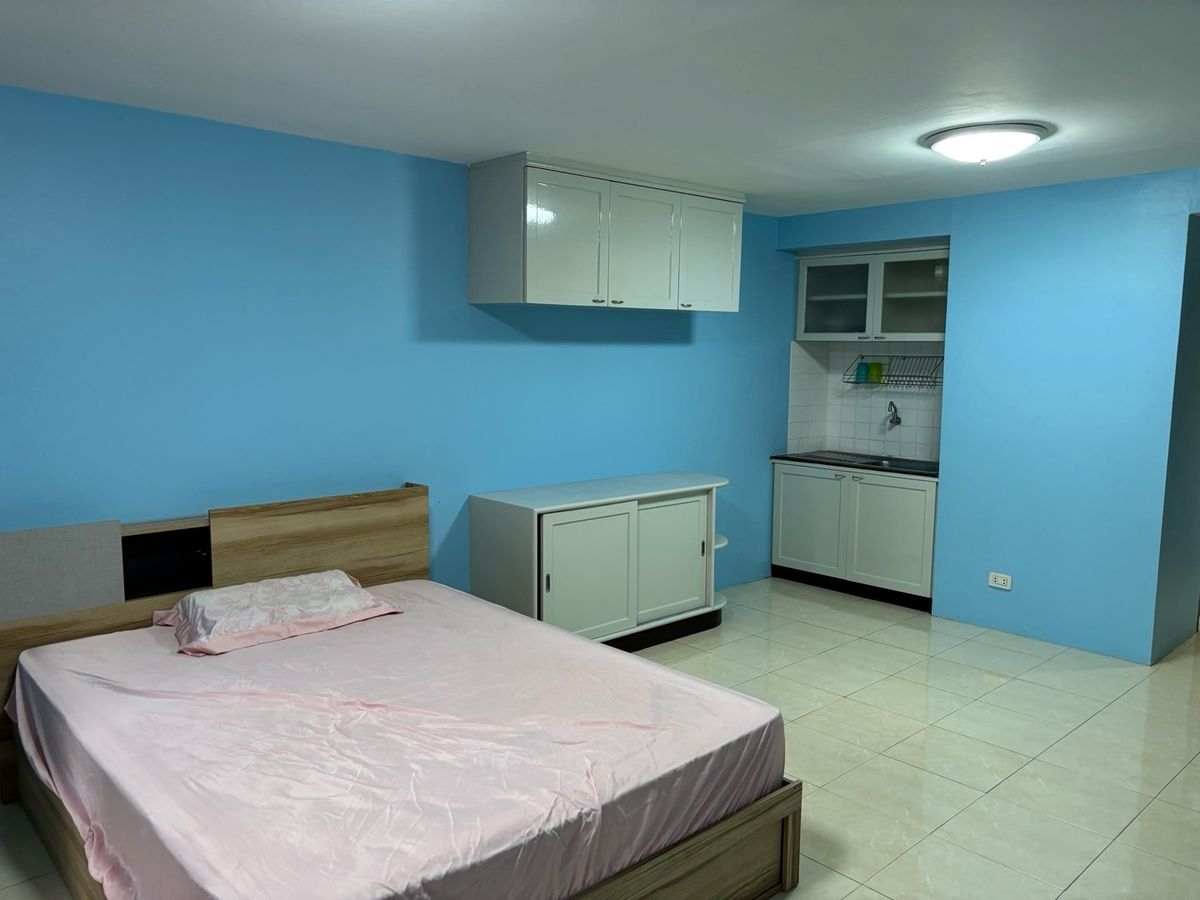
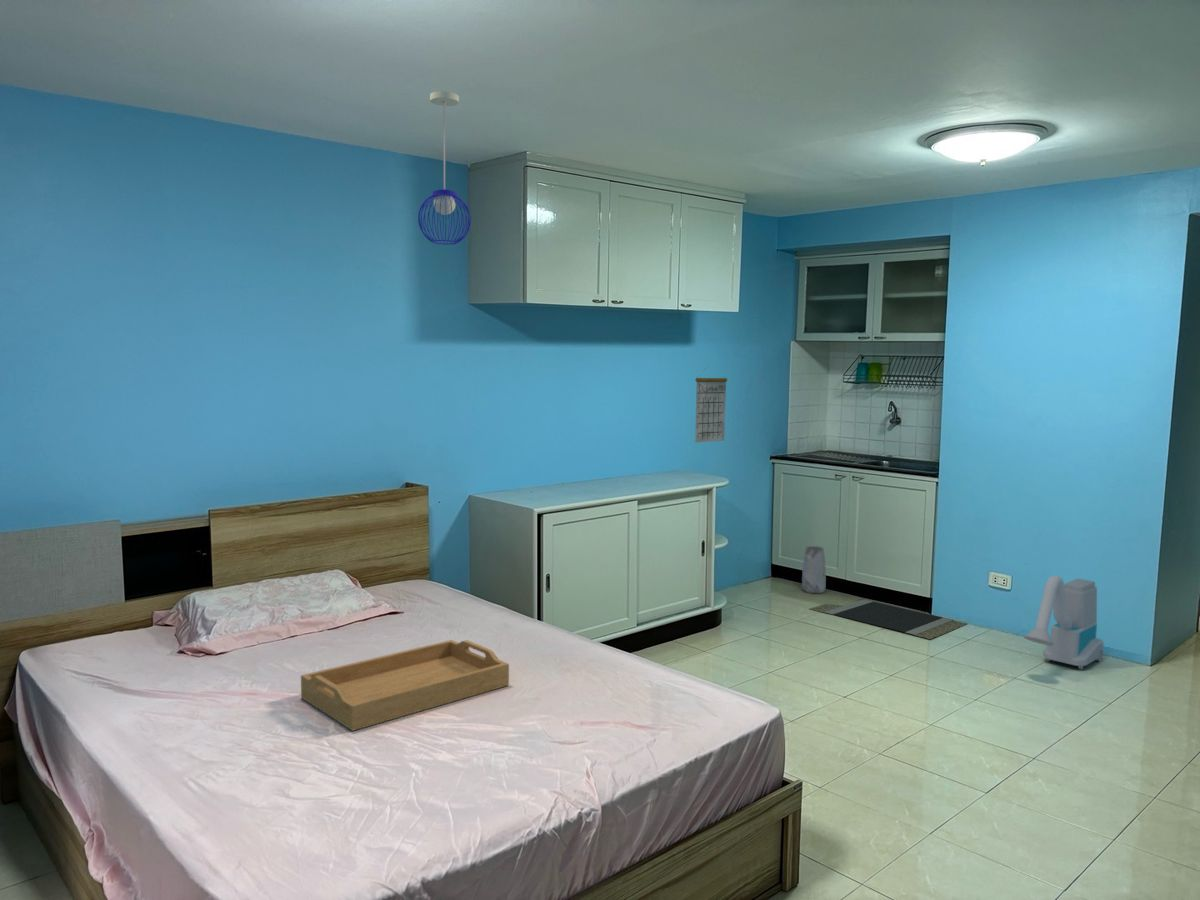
+ vacuum cleaner (1061, 620)
+ vase (814, 569)
+ doormat (886, 615)
+ pendant light (444, 169)
+ serving tray (407, 677)
+ calendar (710, 402)
